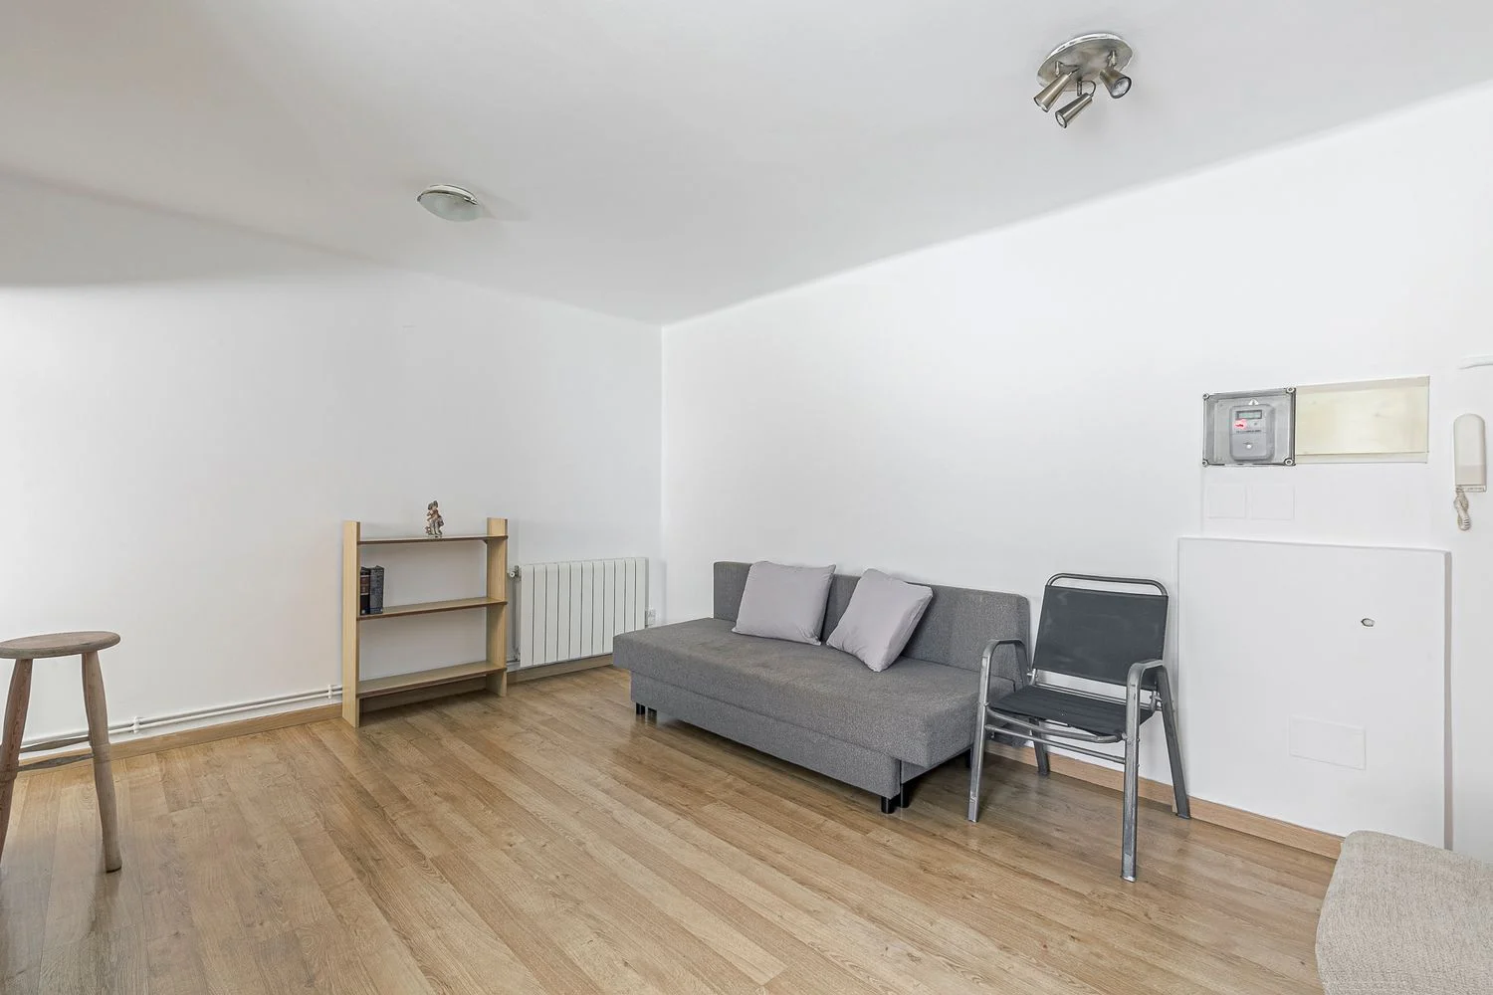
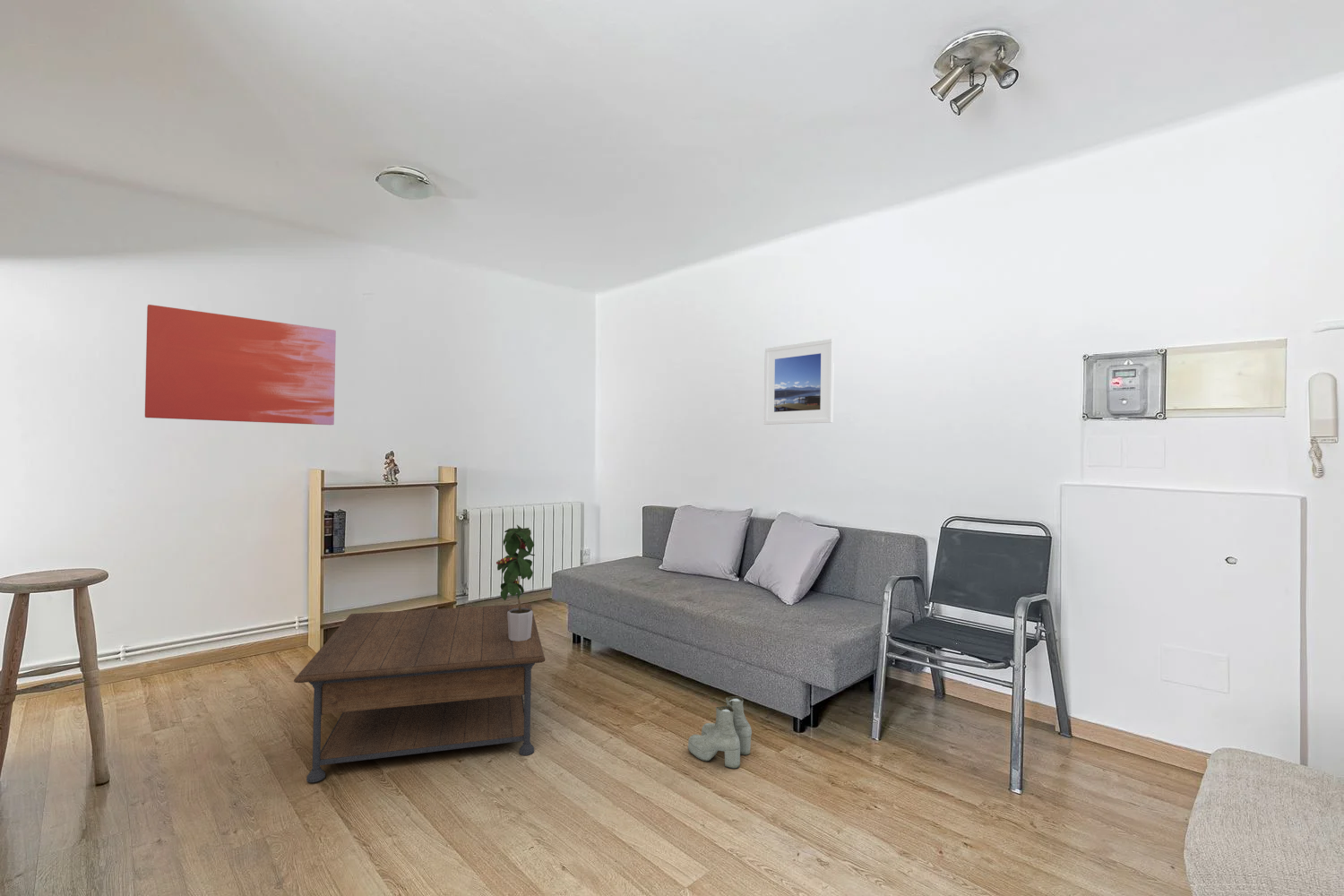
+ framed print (797, 383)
+ boots (719, 726)
+ coffee table (435, 676)
+ potted plant (517, 582)
+ wall art (248, 370)
